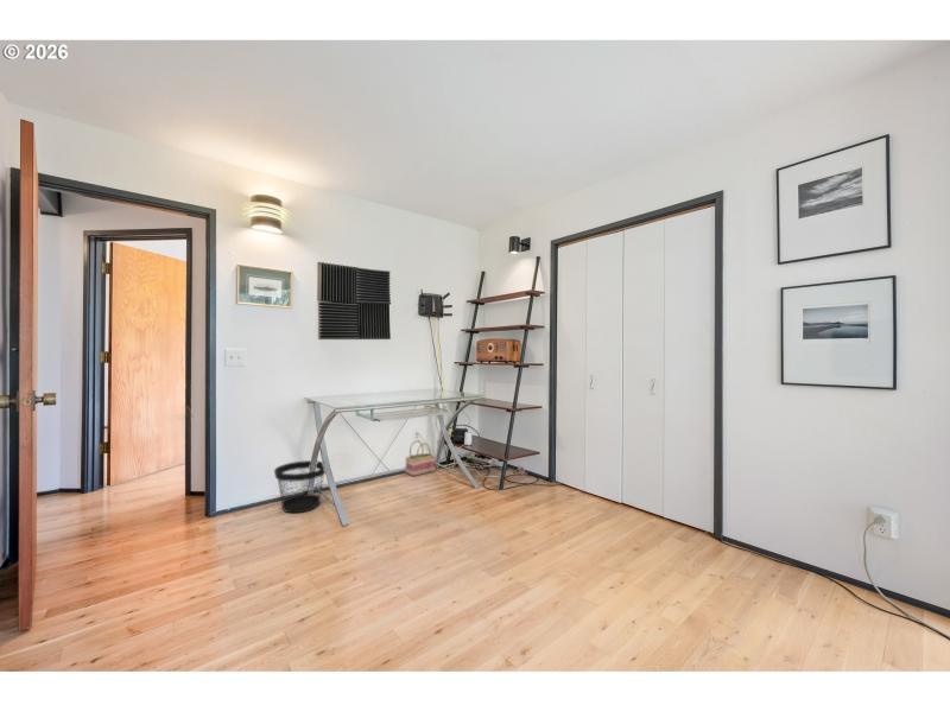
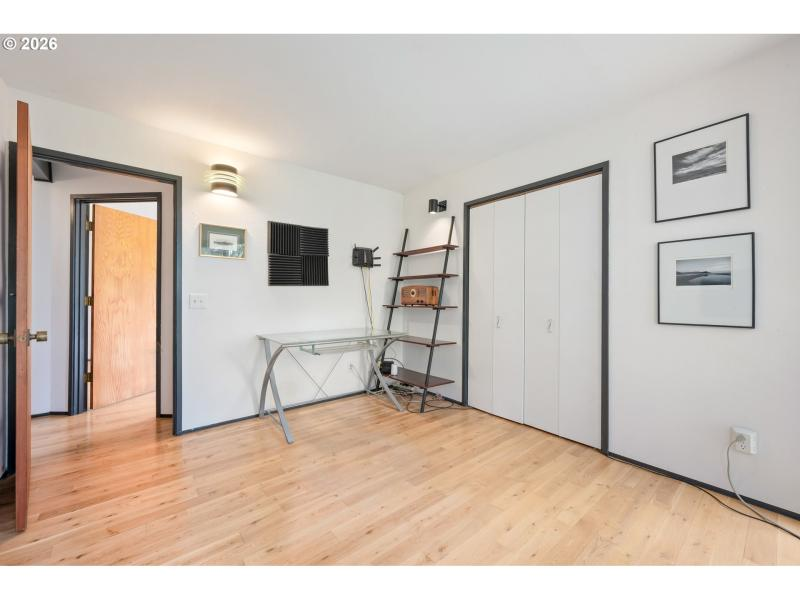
- basket (420, 457)
- wastebasket (300, 487)
